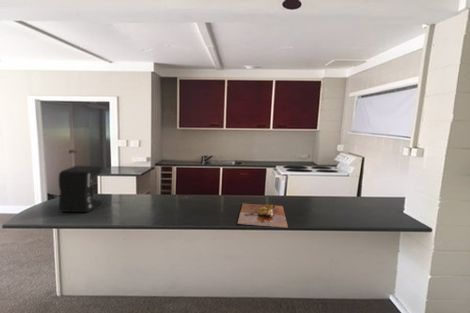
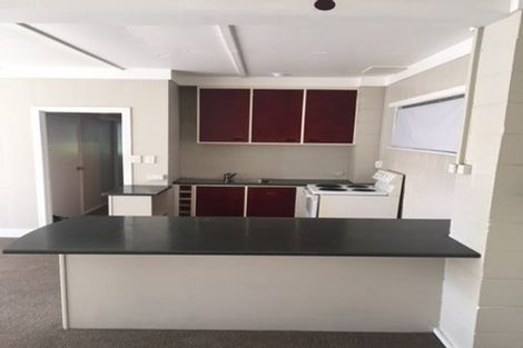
- coffee maker (82, 187)
- cutting board (262, 210)
